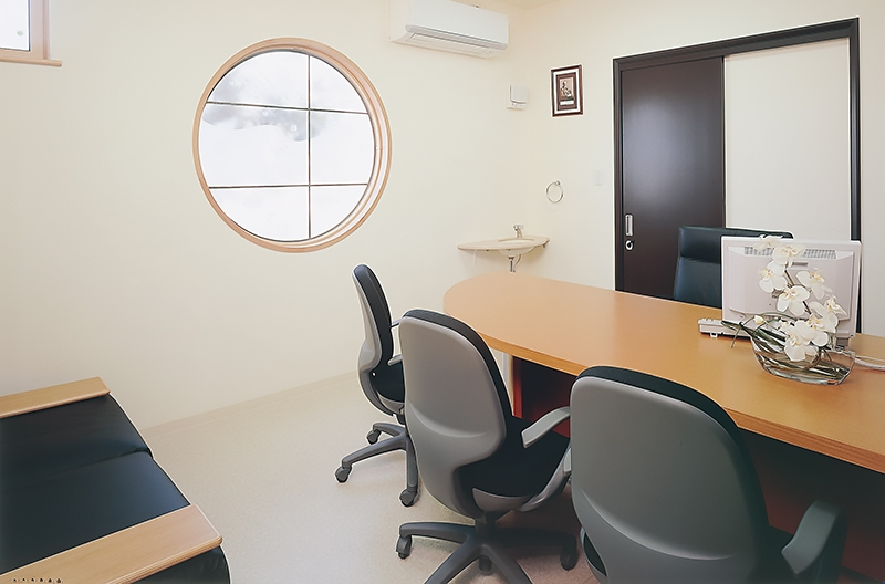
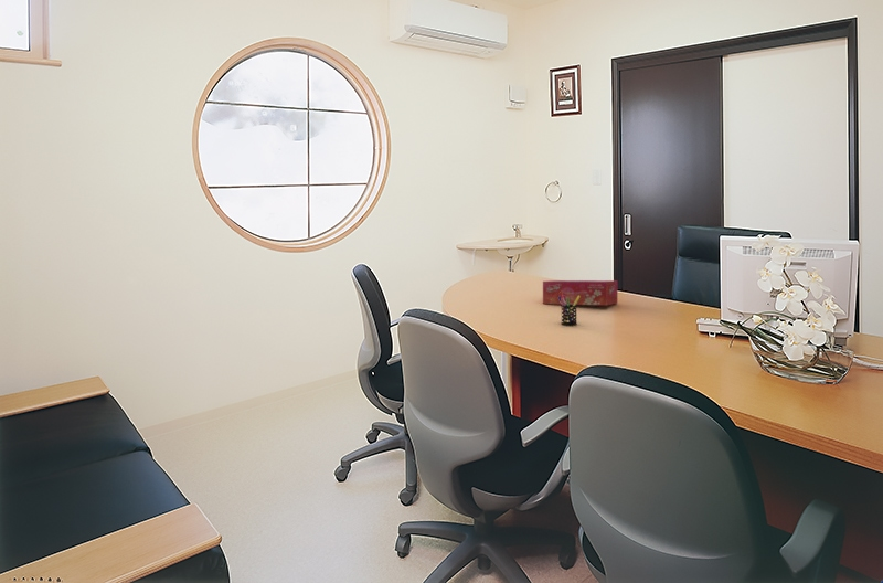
+ tissue box (579, 292)
+ pen holder (567, 308)
